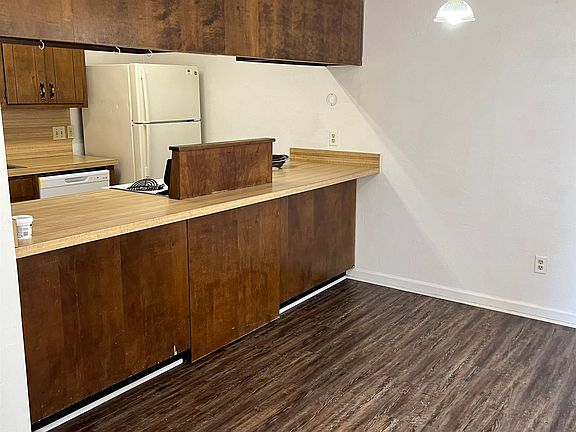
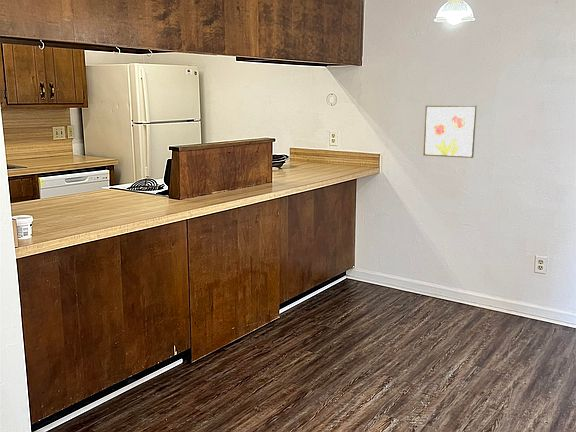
+ wall art (449, 131)
